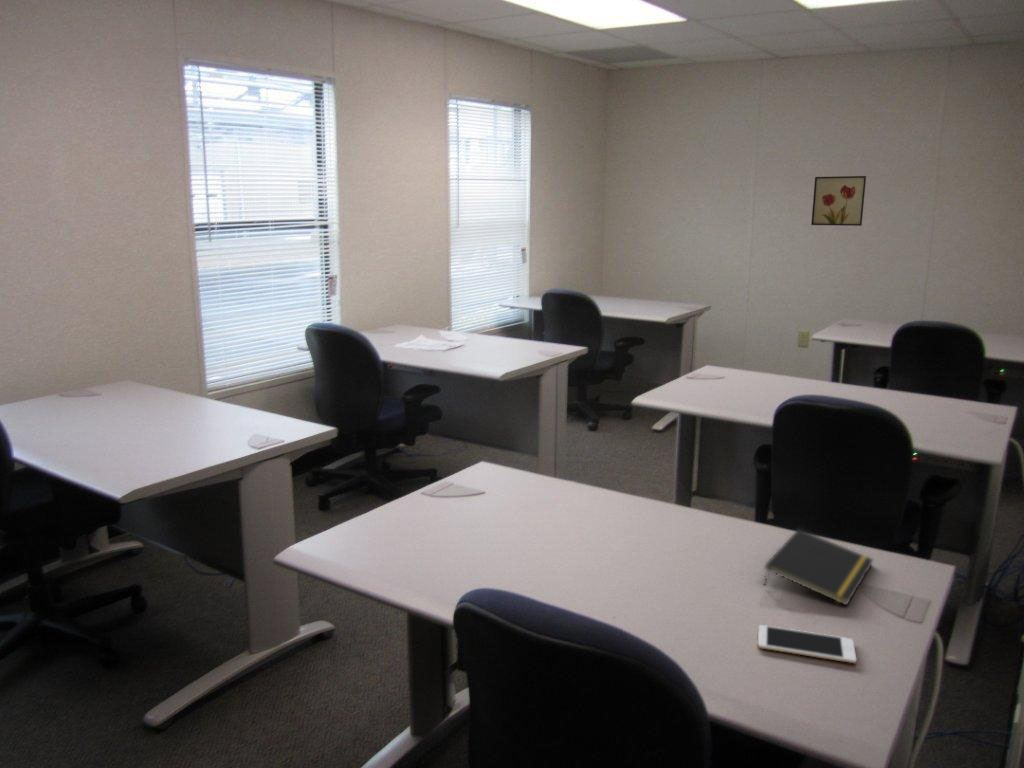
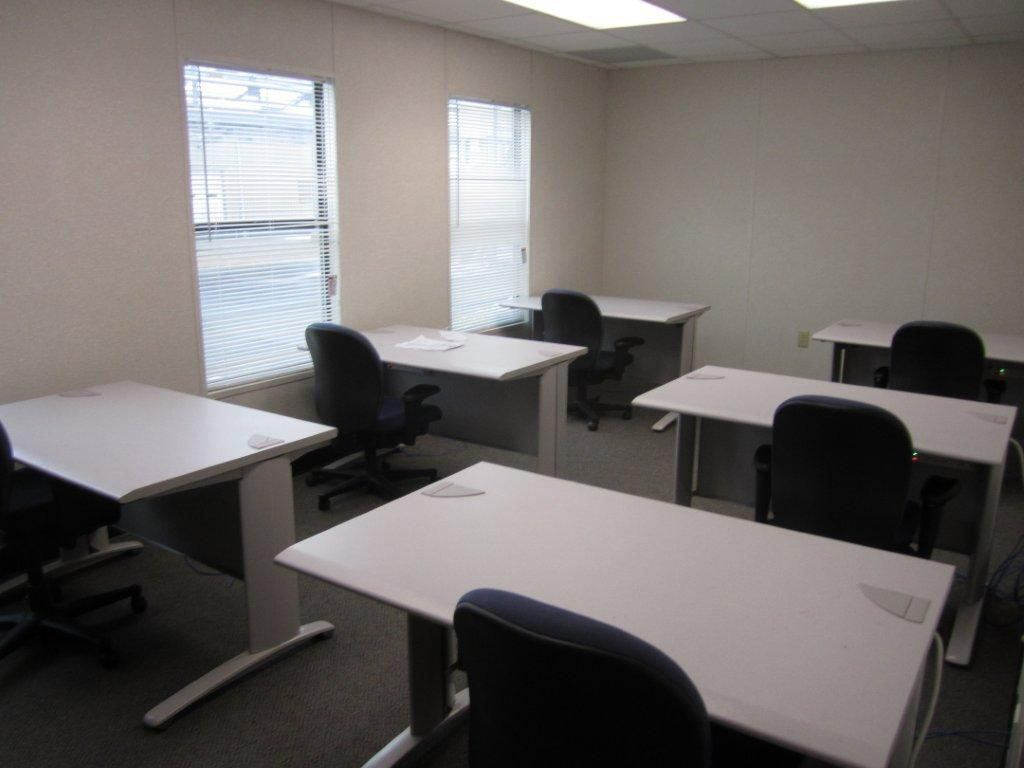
- notepad (820, 564)
- cell phone (805, 643)
- wall art (838, 201)
